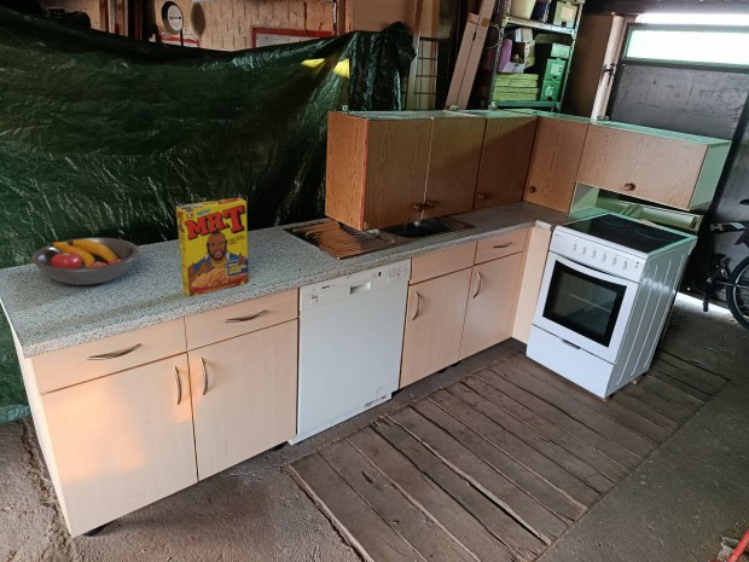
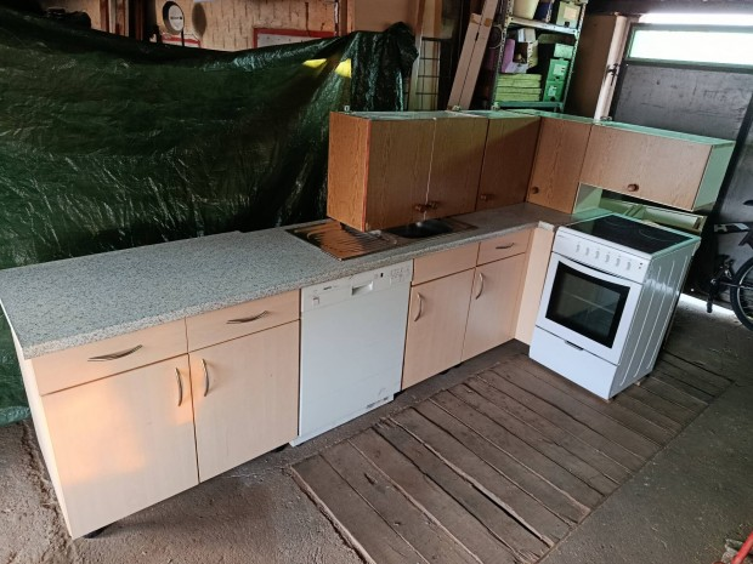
- cereal box (214, 247)
- fruit bowl (88, 261)
